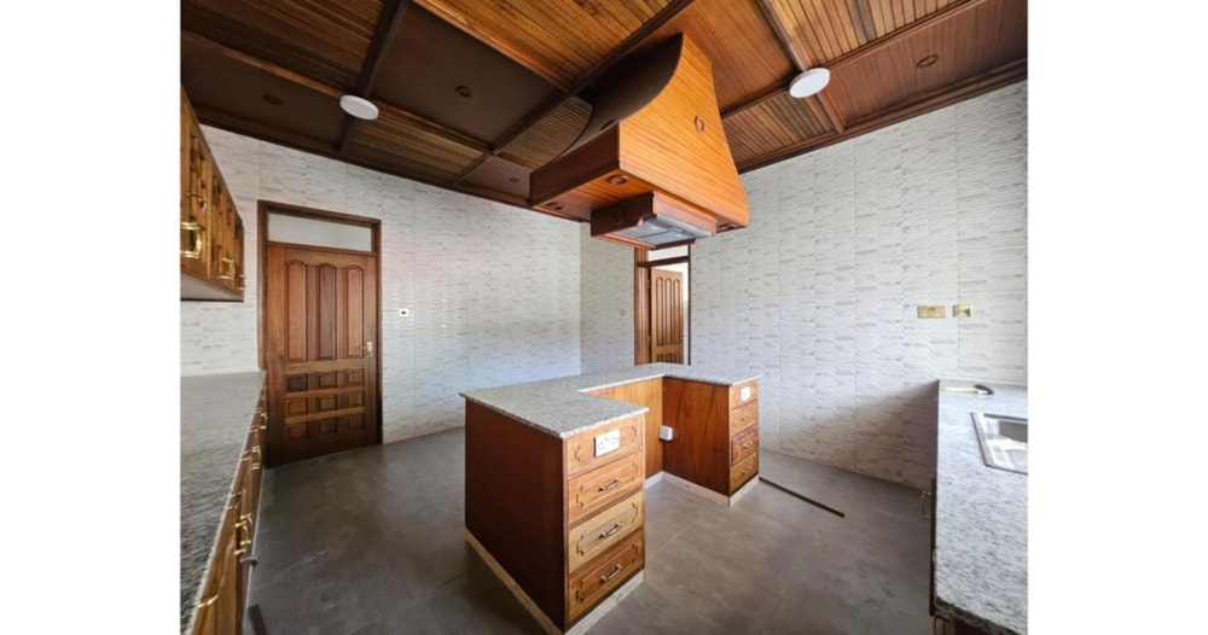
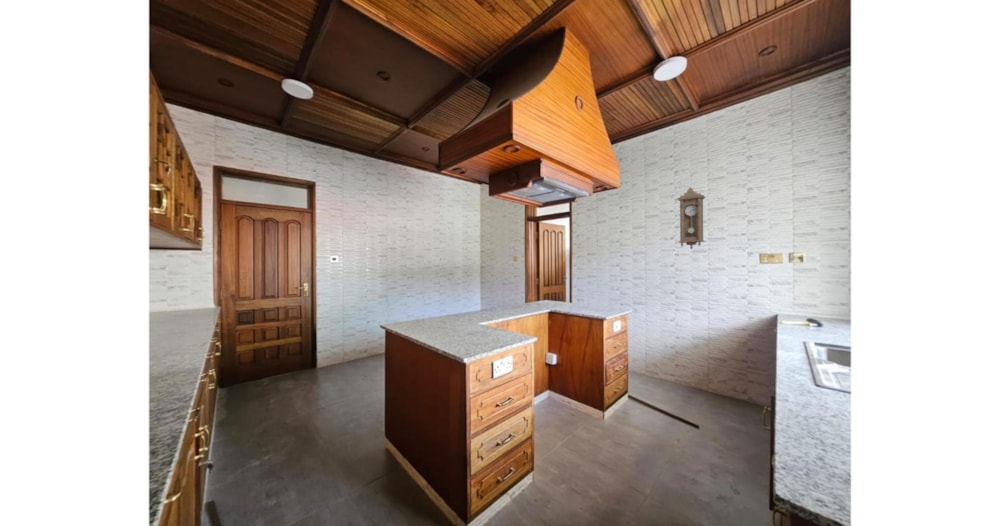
+ pendulum clock (691, 218)
